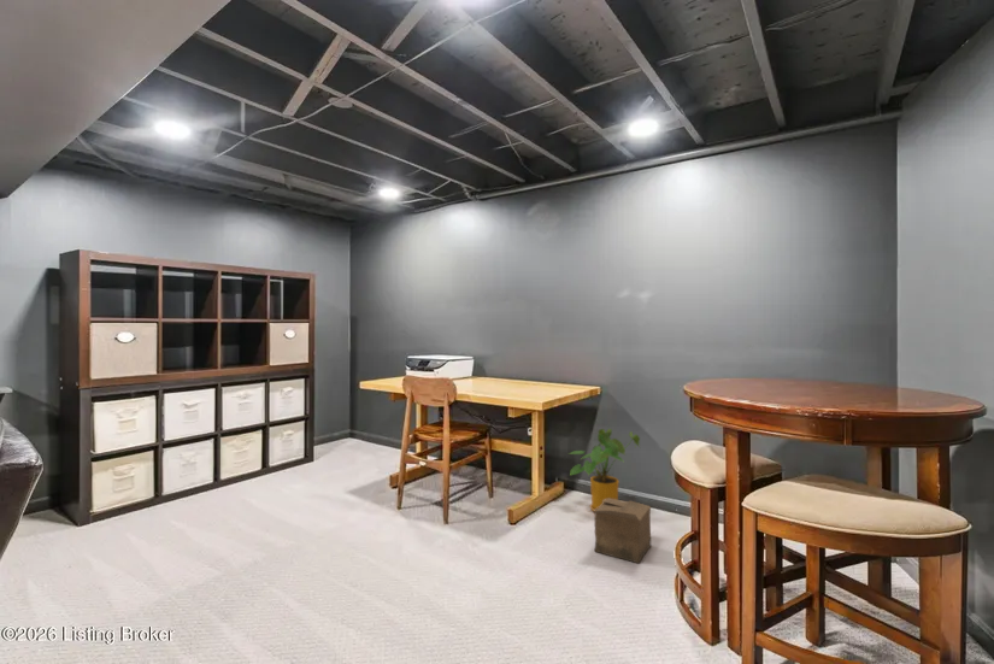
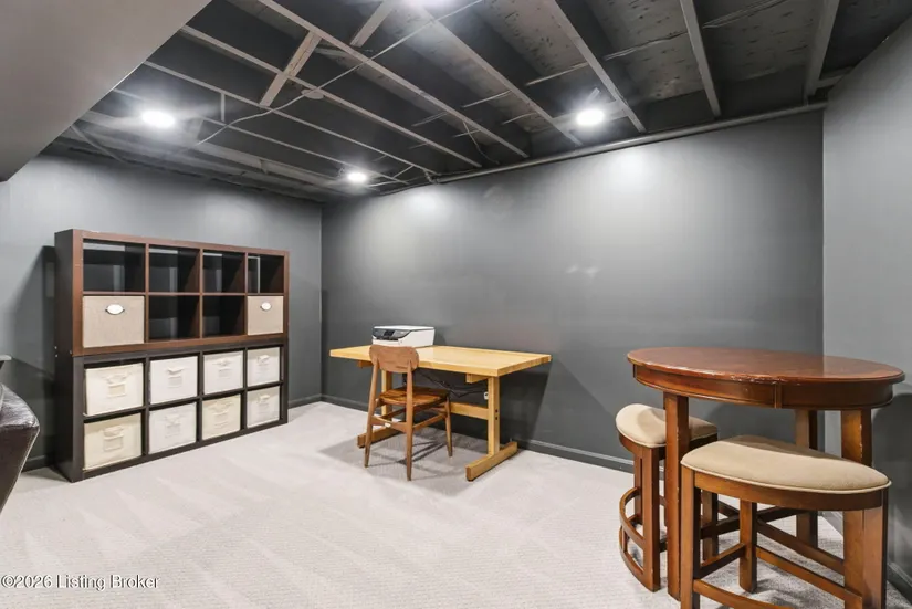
- cardboard box (619, 525)
- house plant (602, 470)
